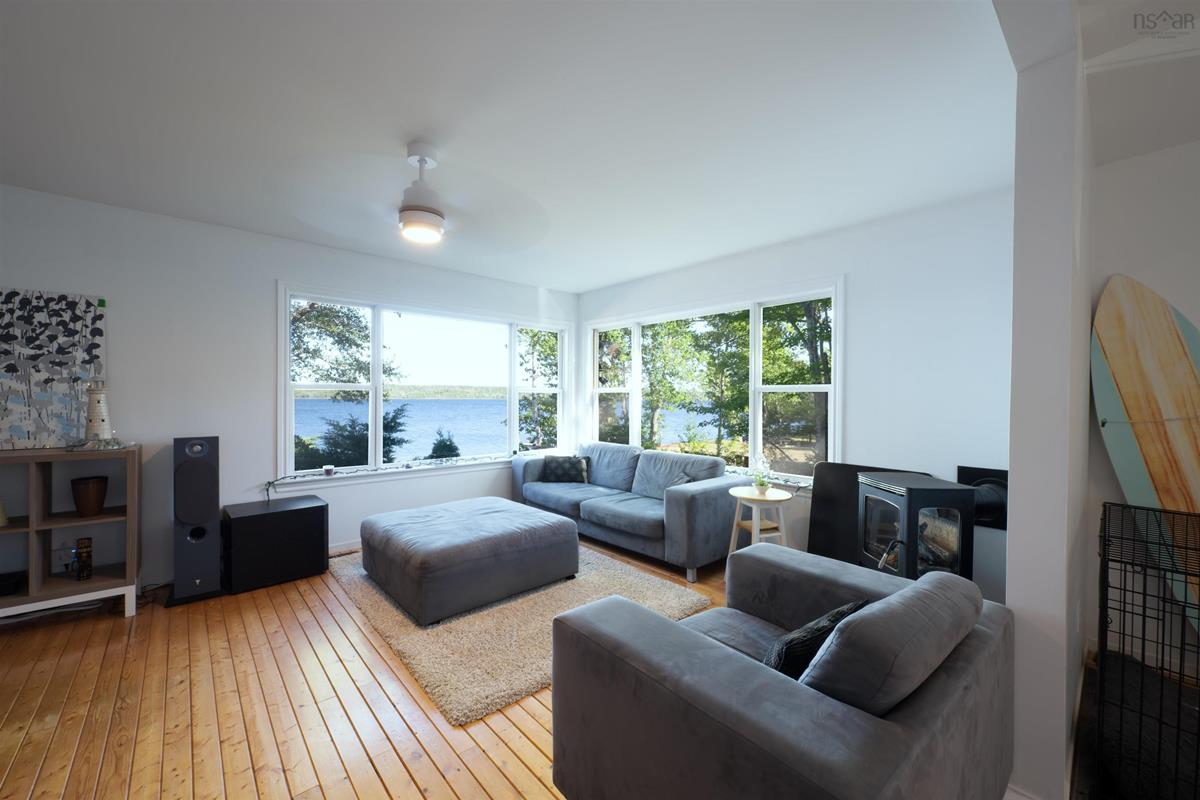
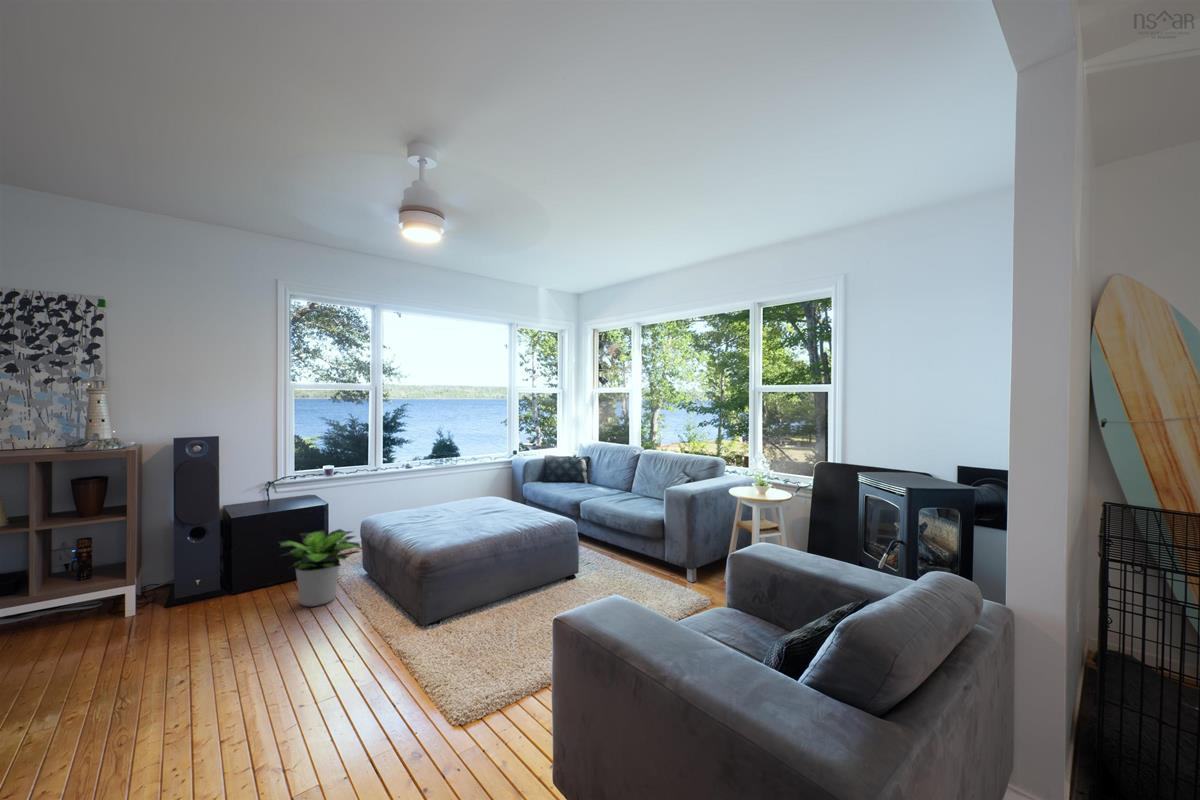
+ potted plant (323, 569)
